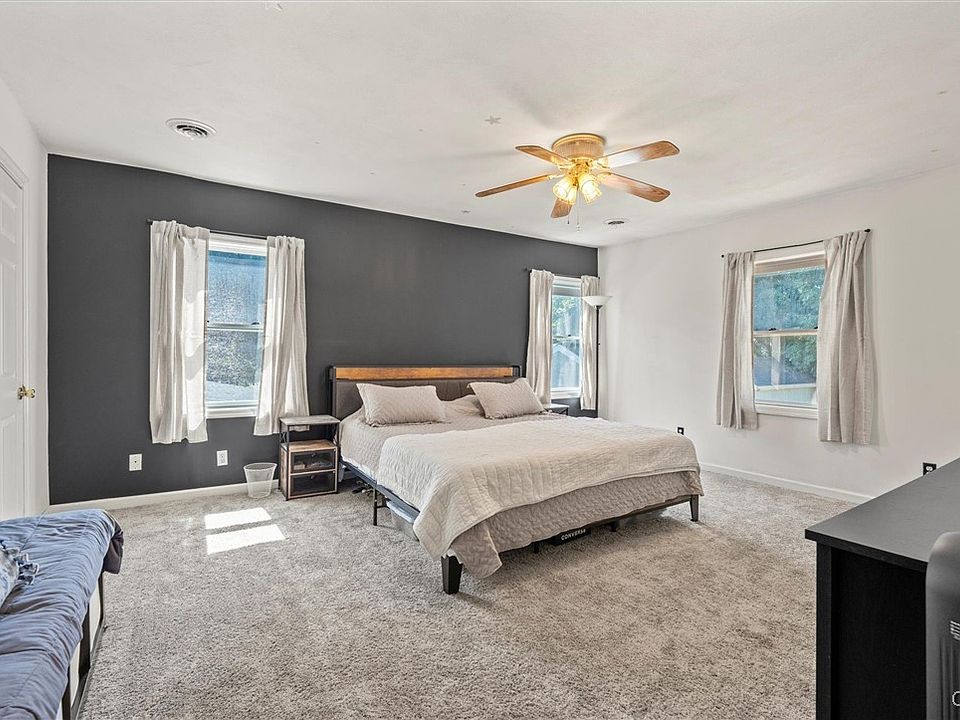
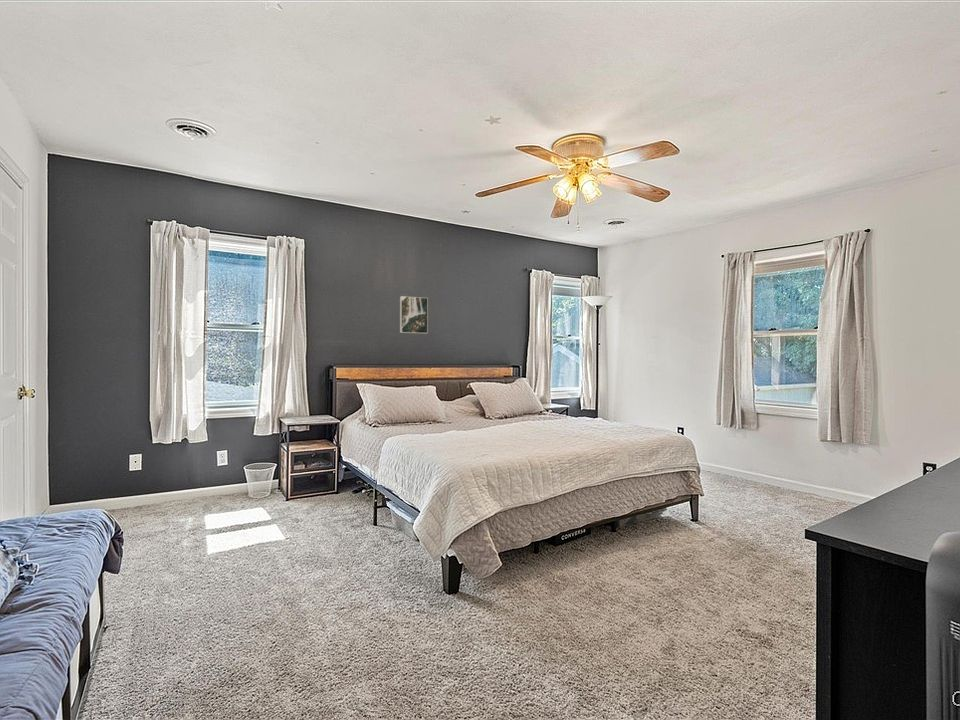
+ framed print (414, 315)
